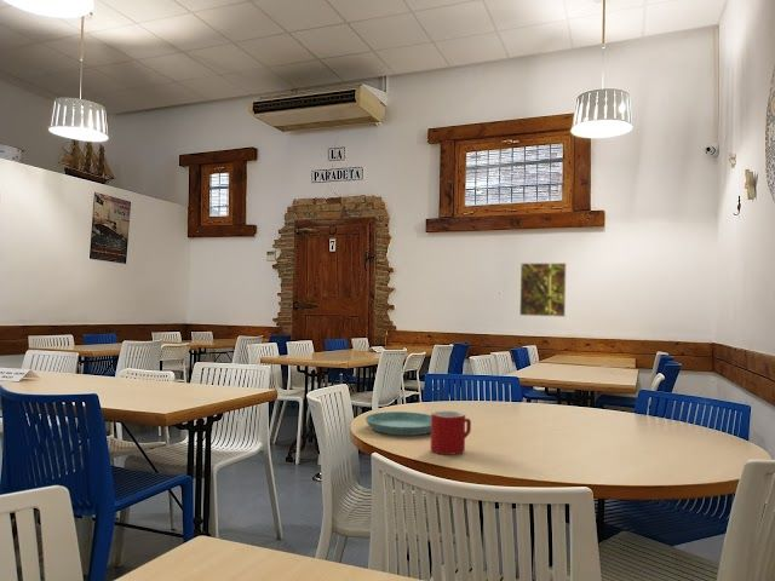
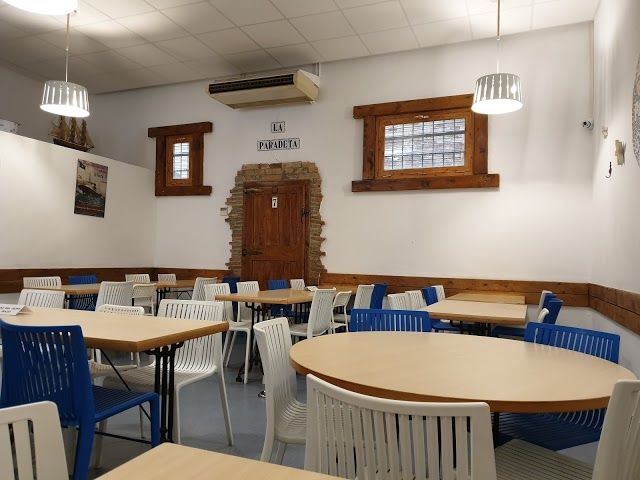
- mug (452, 431)
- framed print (542, 289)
- saucer (402, 424)
